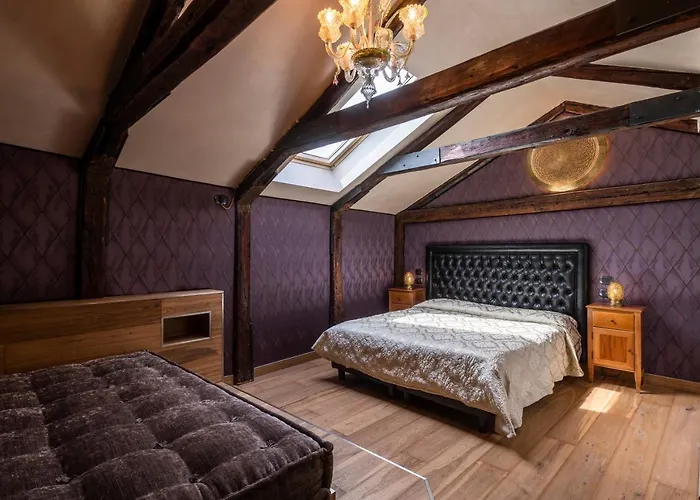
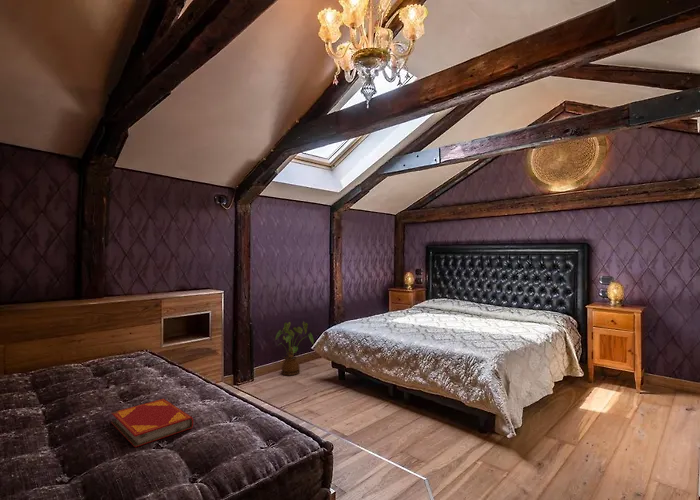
+ house plant (294, 348)
+ hardback book (151, 419)
